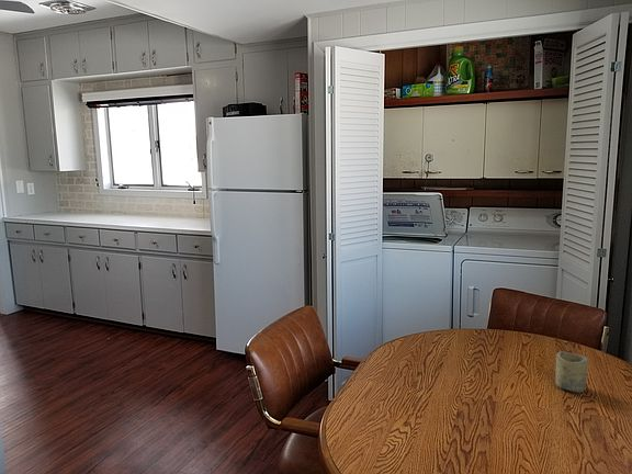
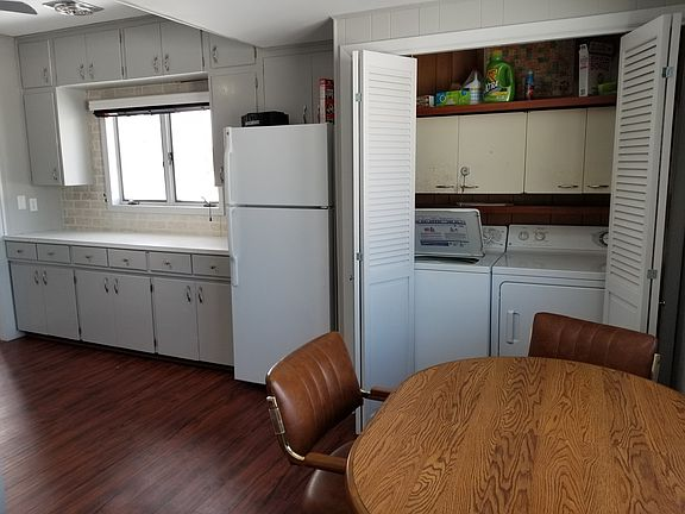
- cup (571, 371)
